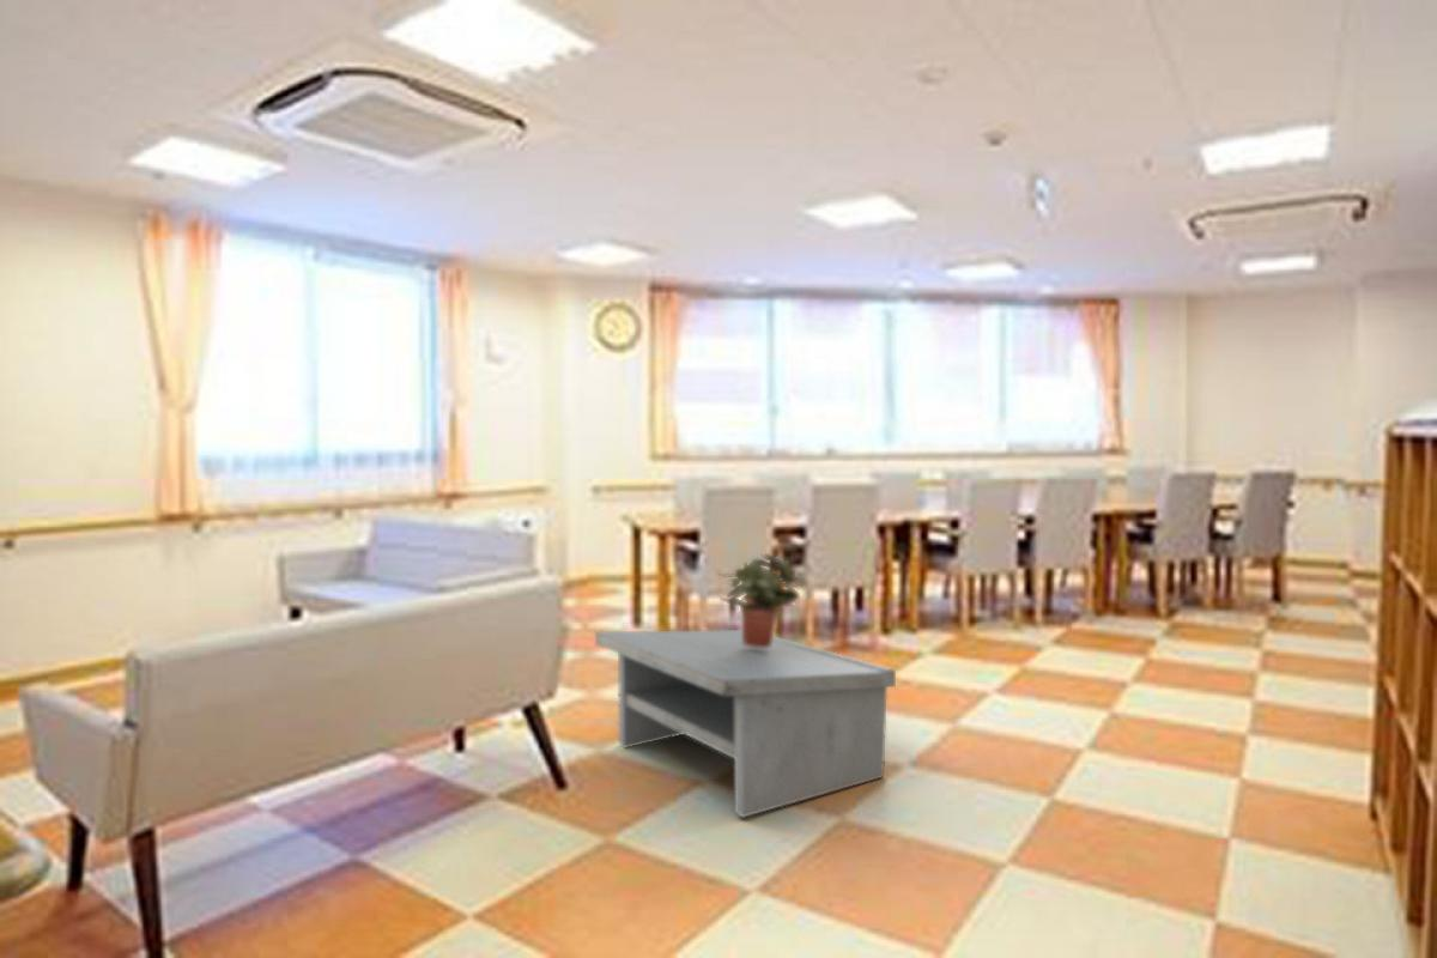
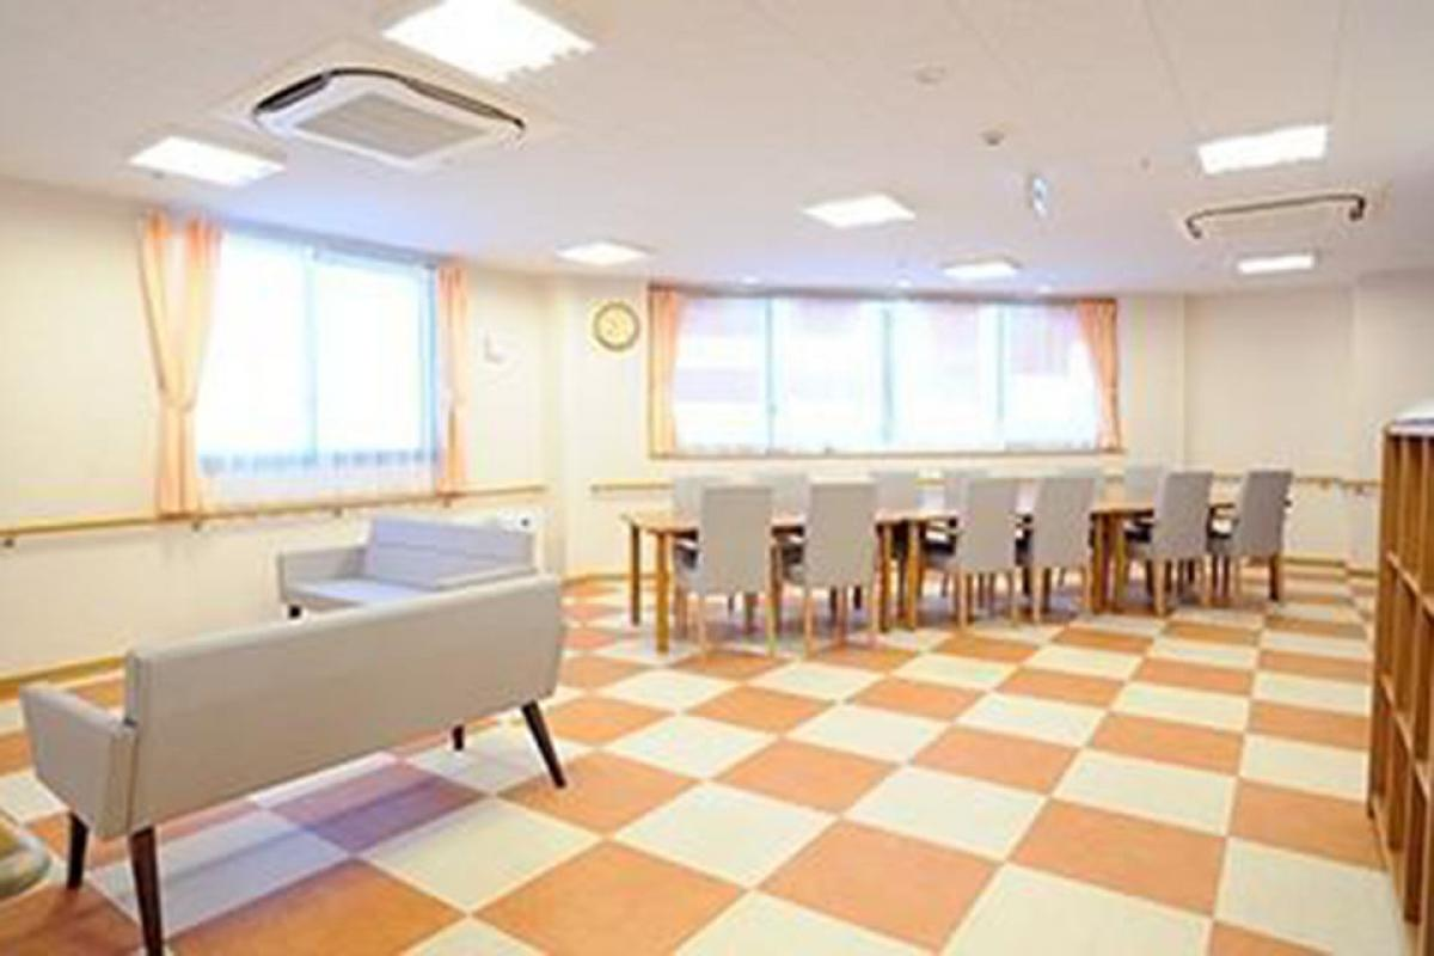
- potted plant (754, 598)
- coffee table (738, 701)
